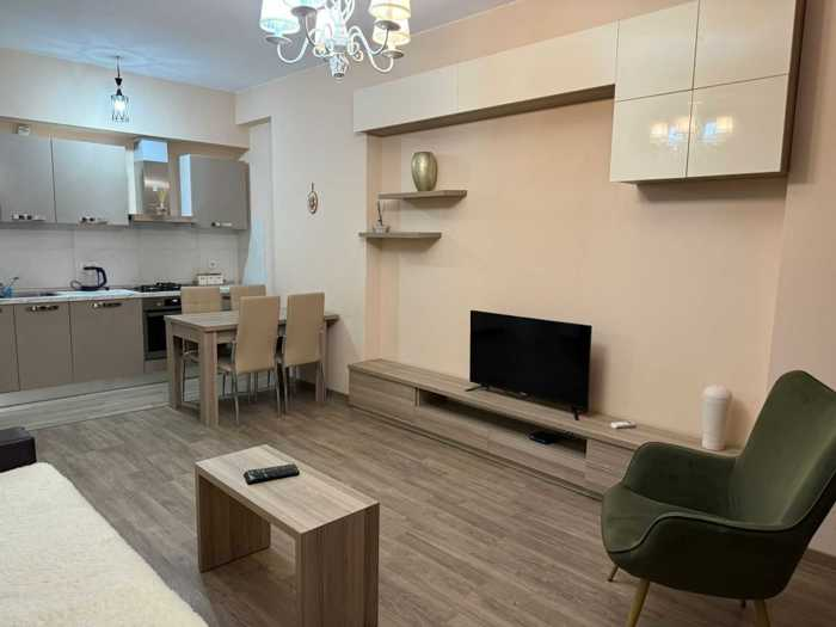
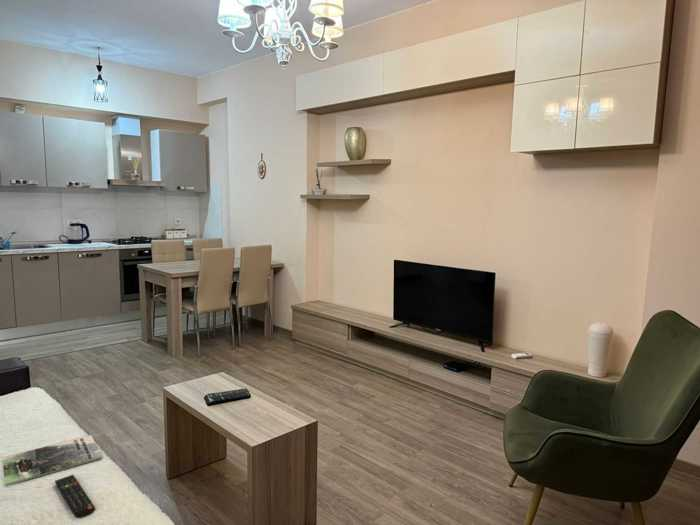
+ magazine (52, 458)
+ remote control (74, 495)
